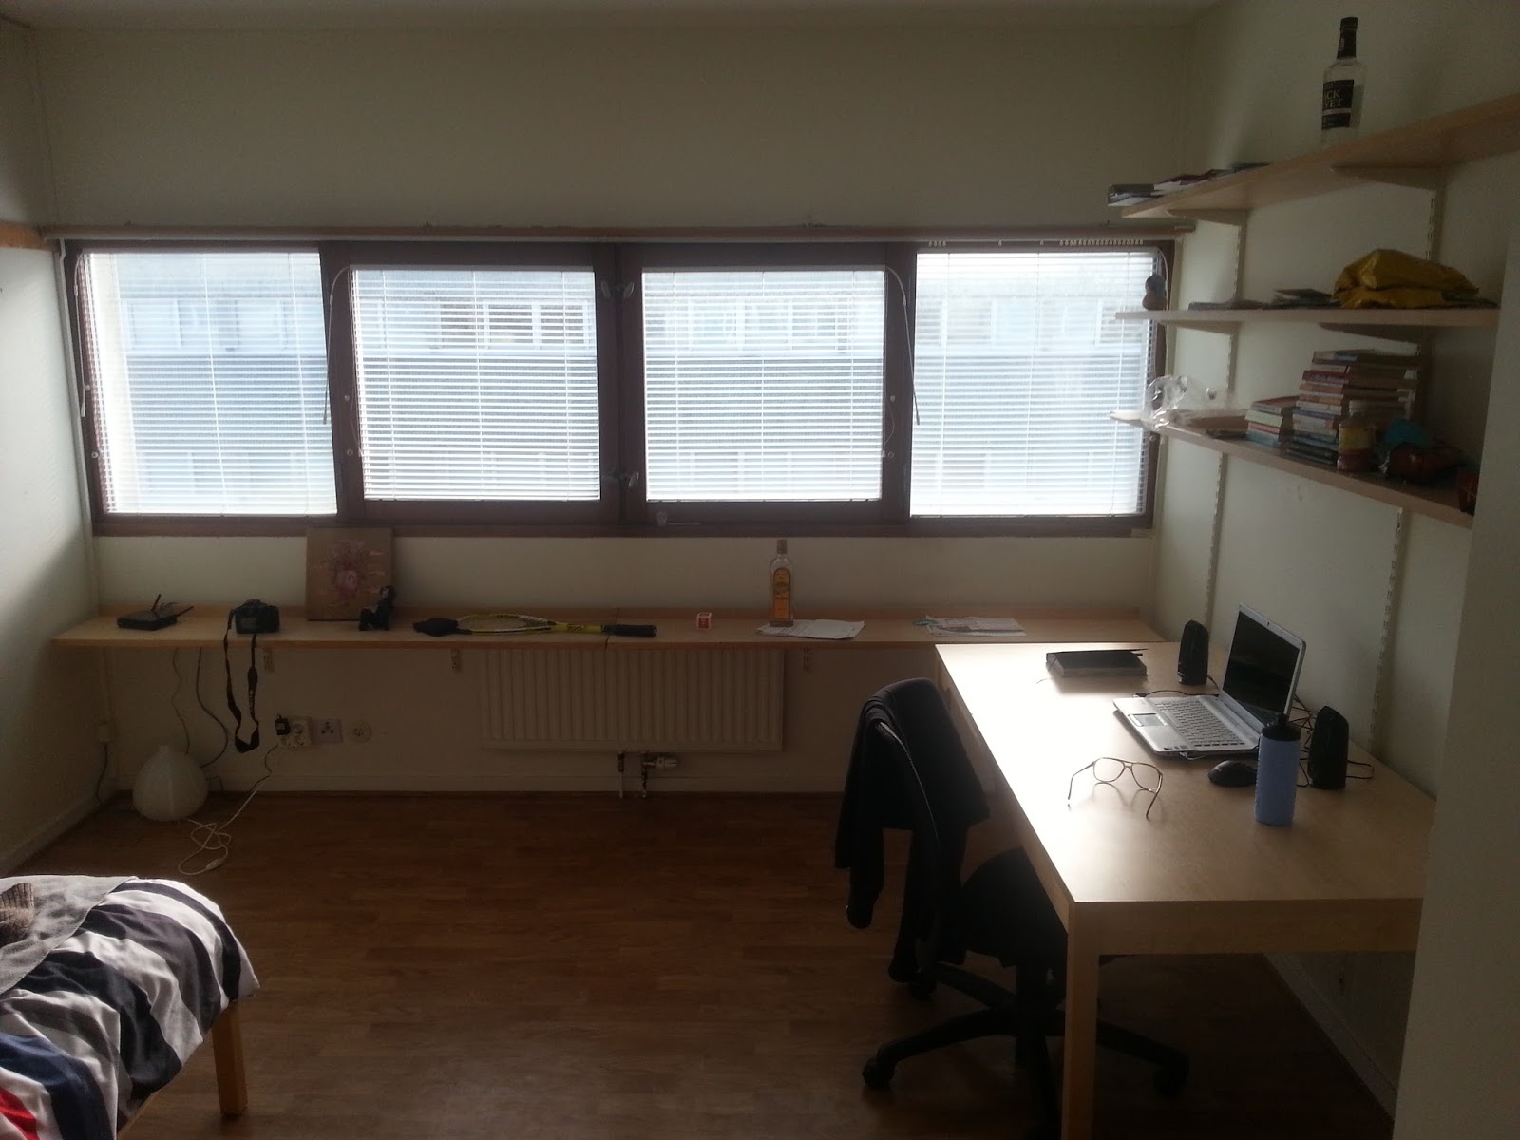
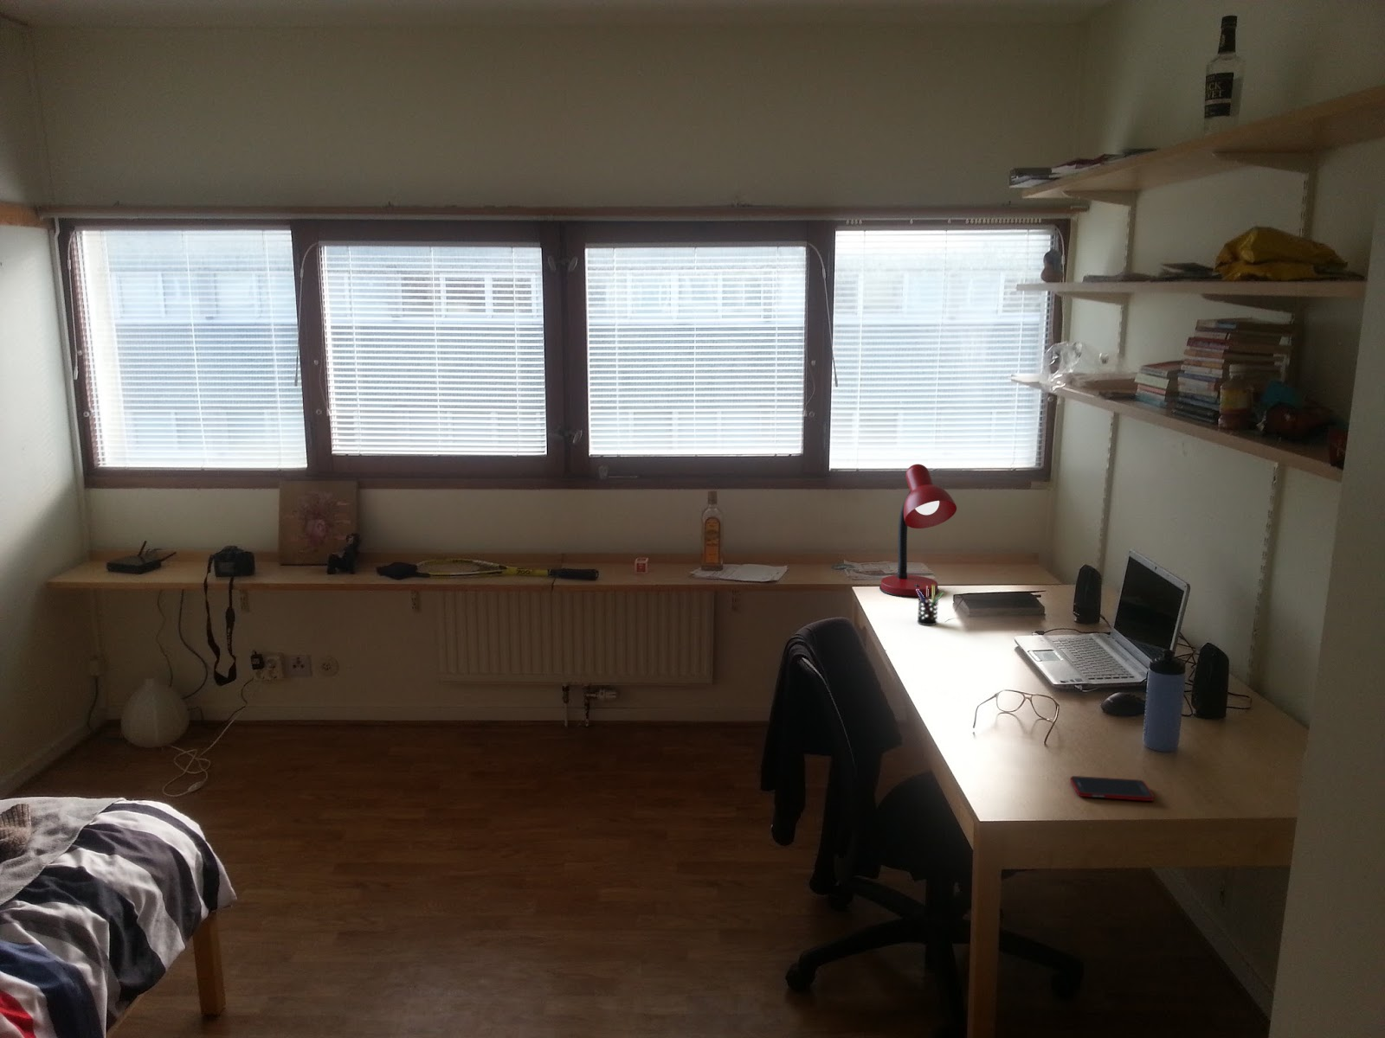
+ pen holder (929, 604)
+ cell phone (1110, 788)
+ desk lamp (917, 528)
